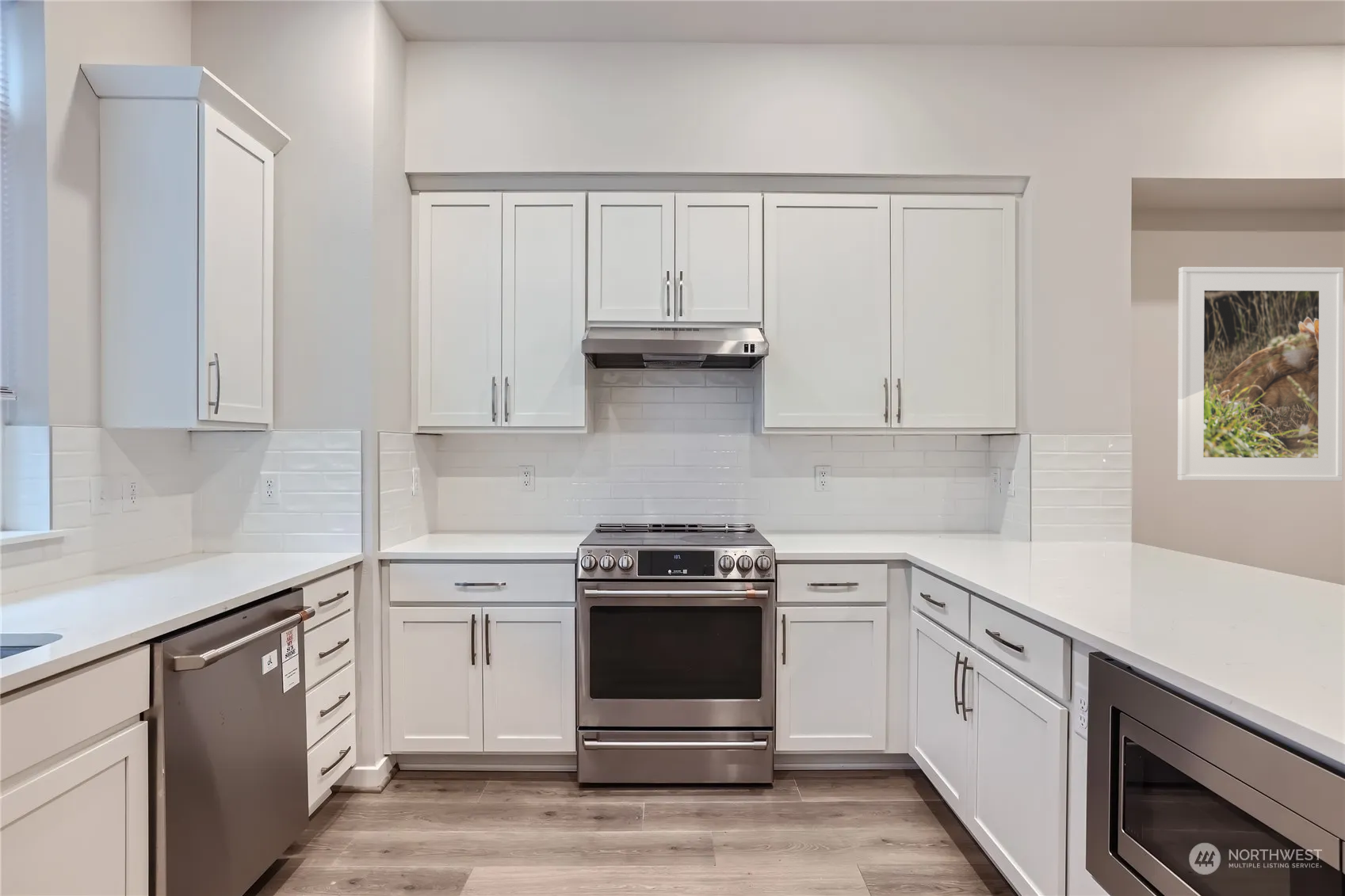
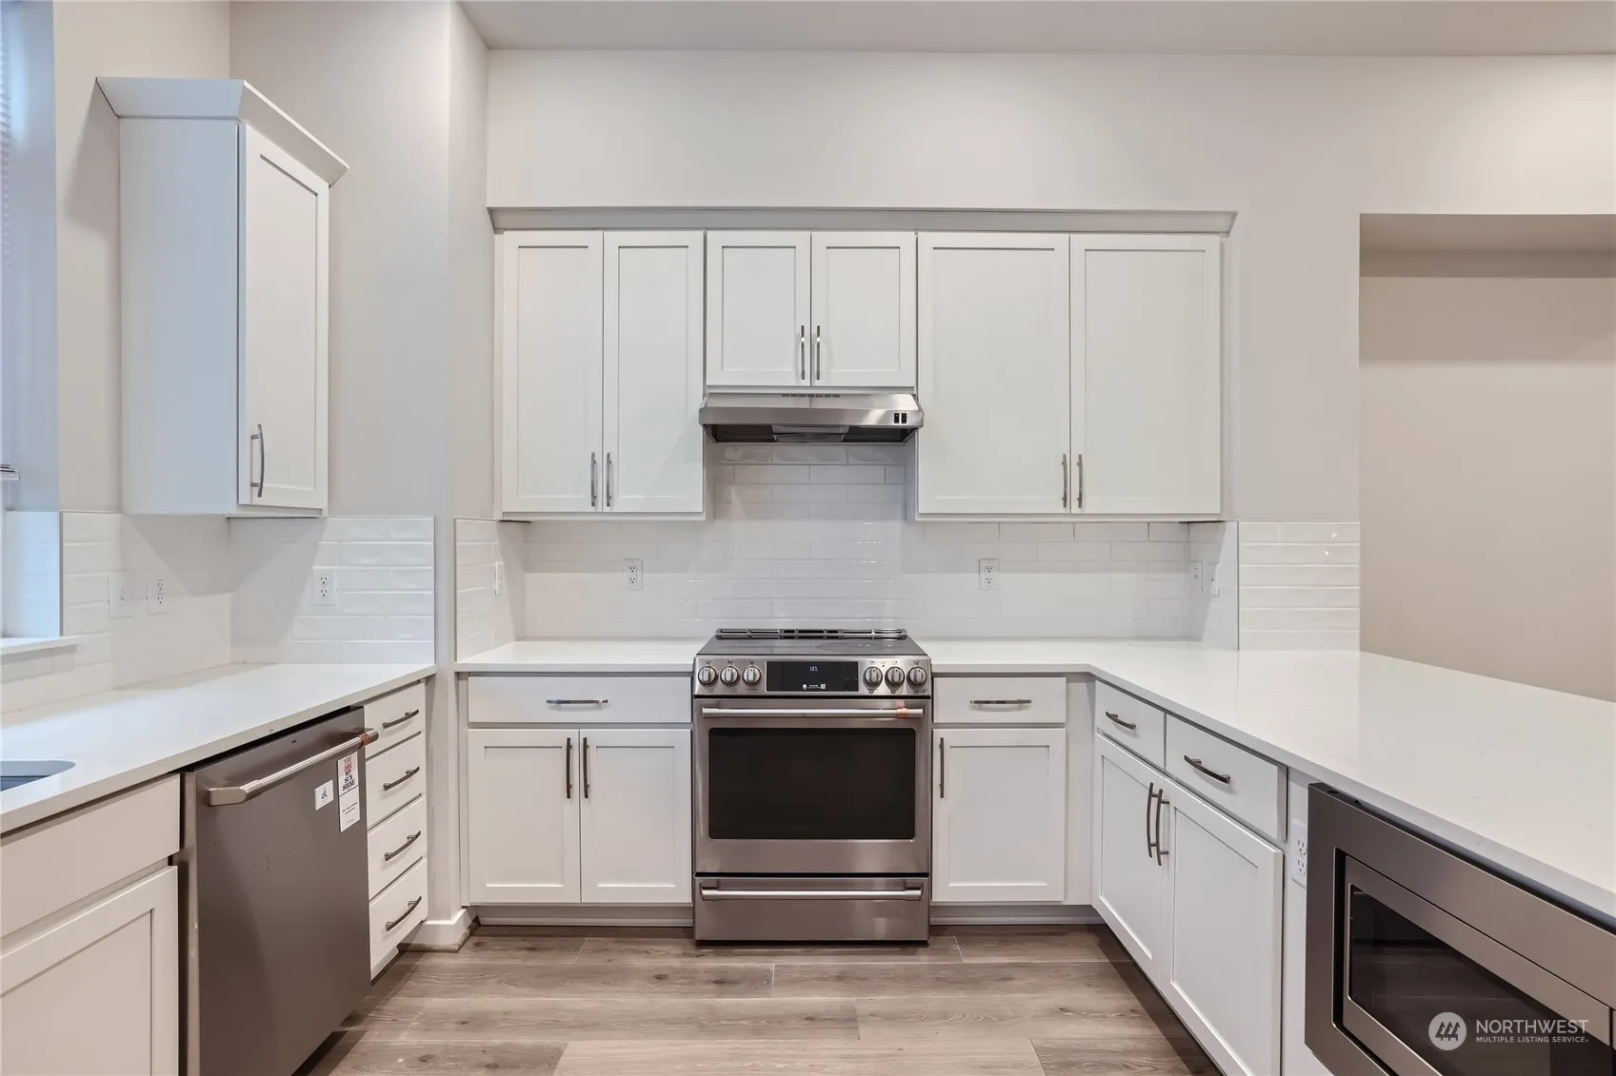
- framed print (1259, 374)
